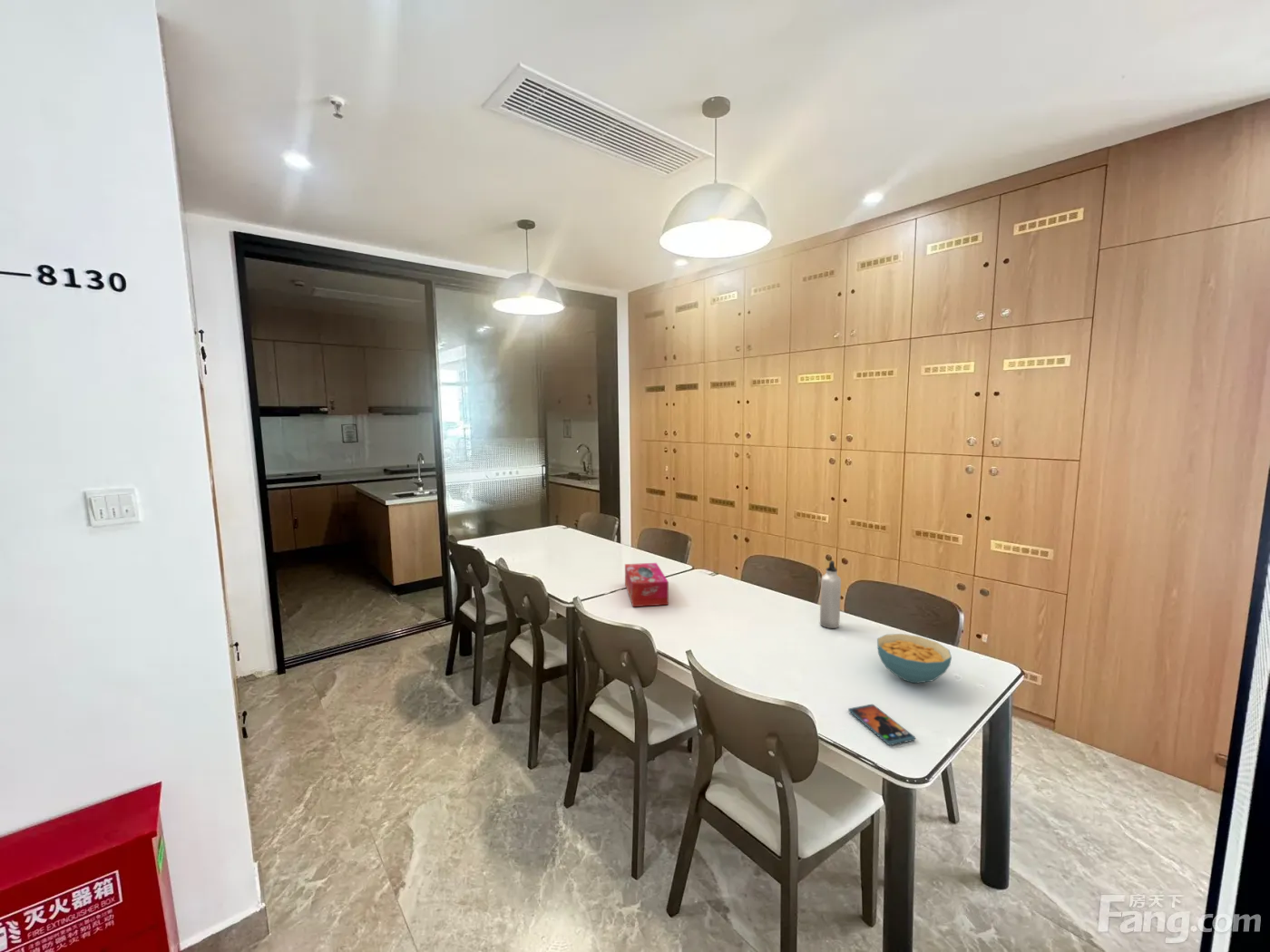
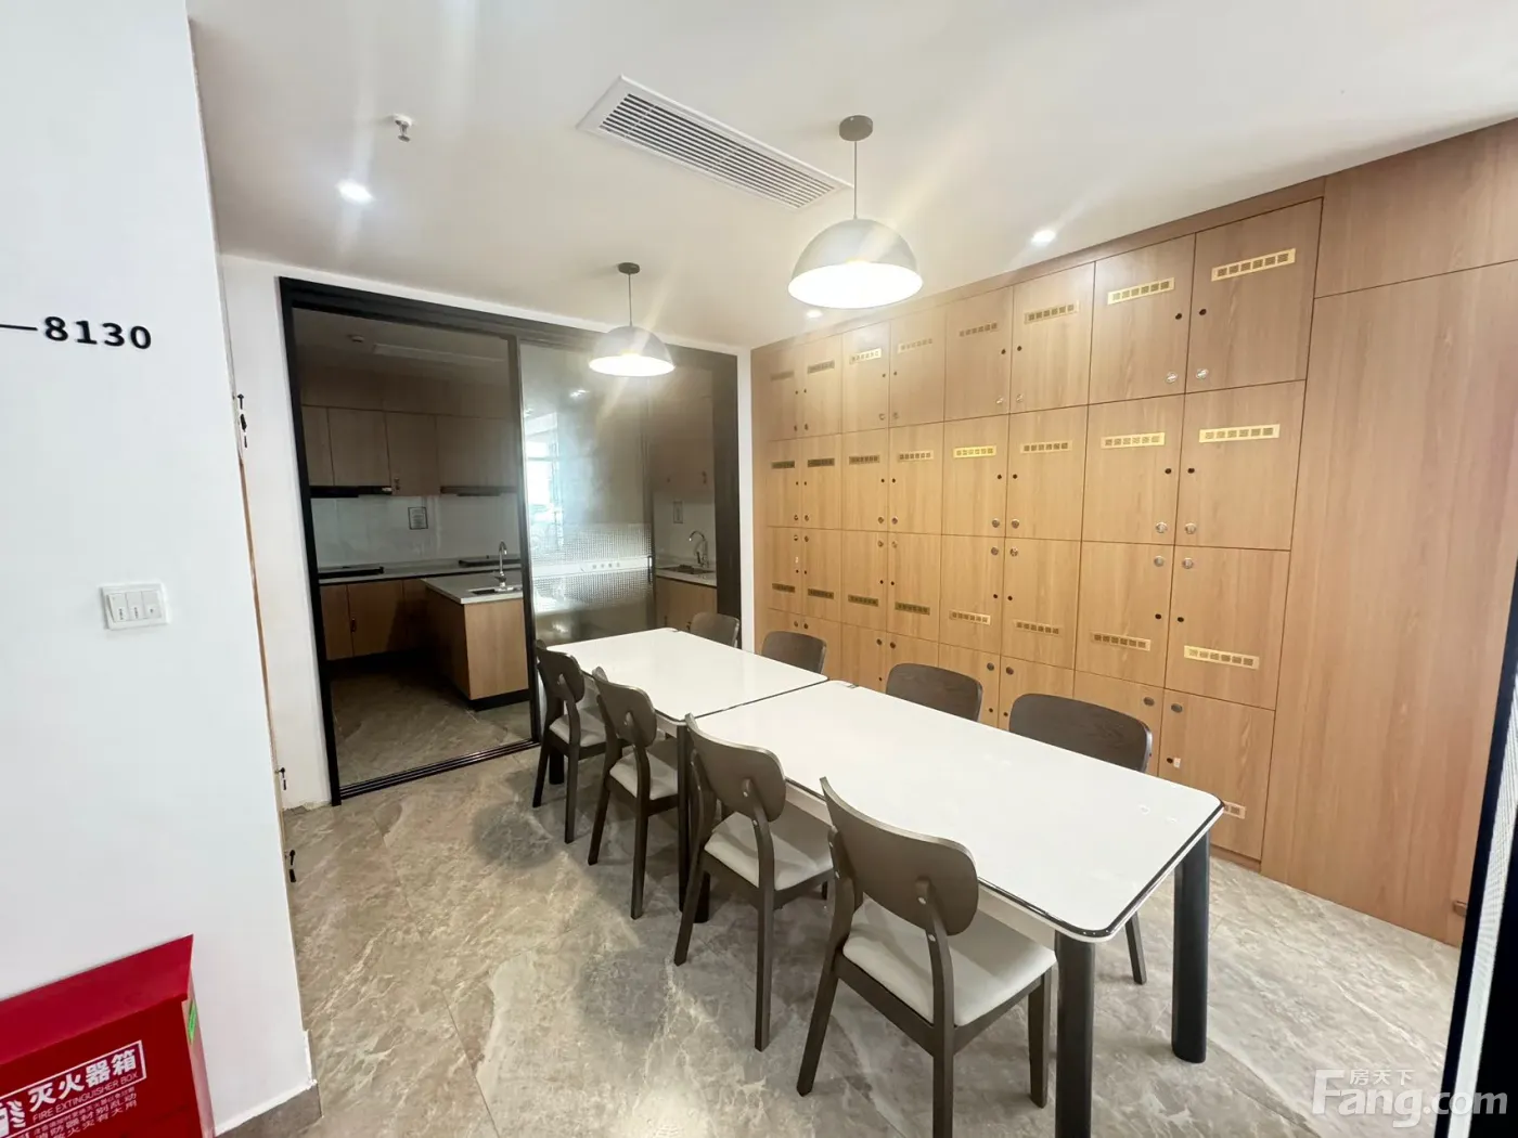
- smartphone (880, 723)
- tissue box (645, 583)
- water bottle (830, 593)
- cereal bowl (912, 663)
